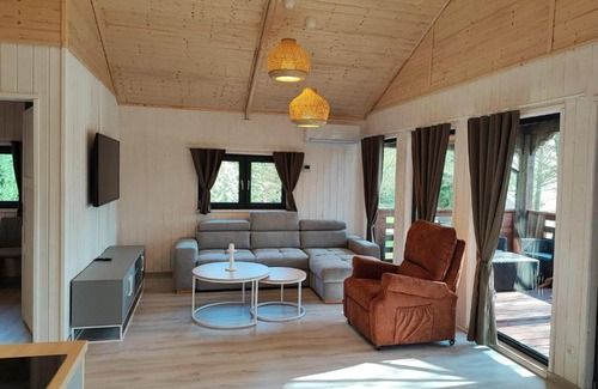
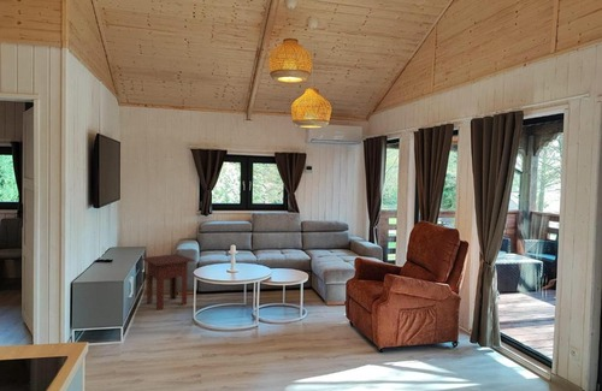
+ side table (165, 278)
